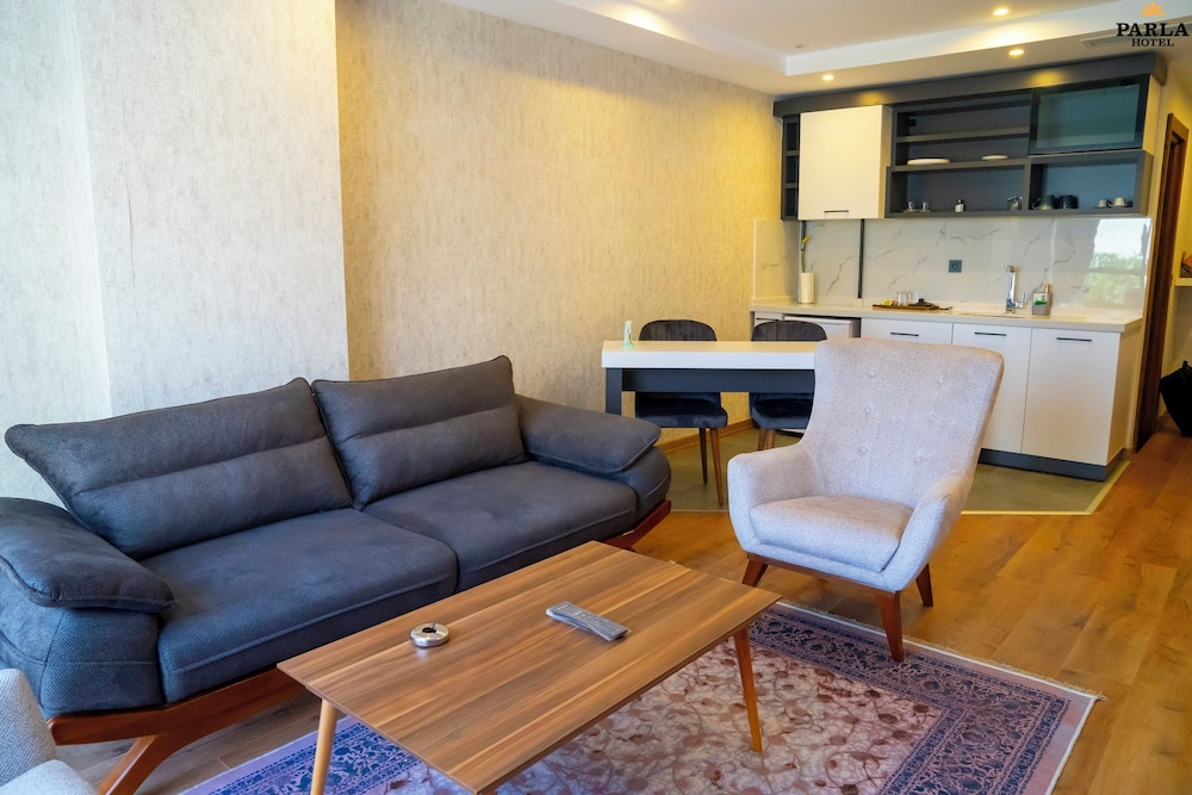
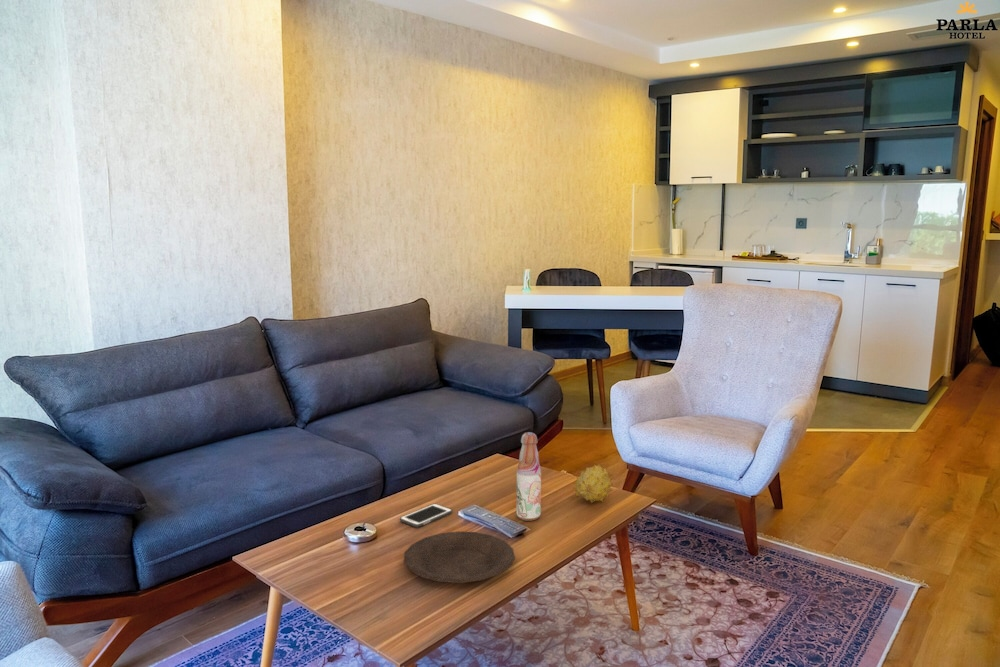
+ bottle (528, 475)
+ cell phone (426, 515)
+ plate (459, 559)
+ fruit (593, 481)
